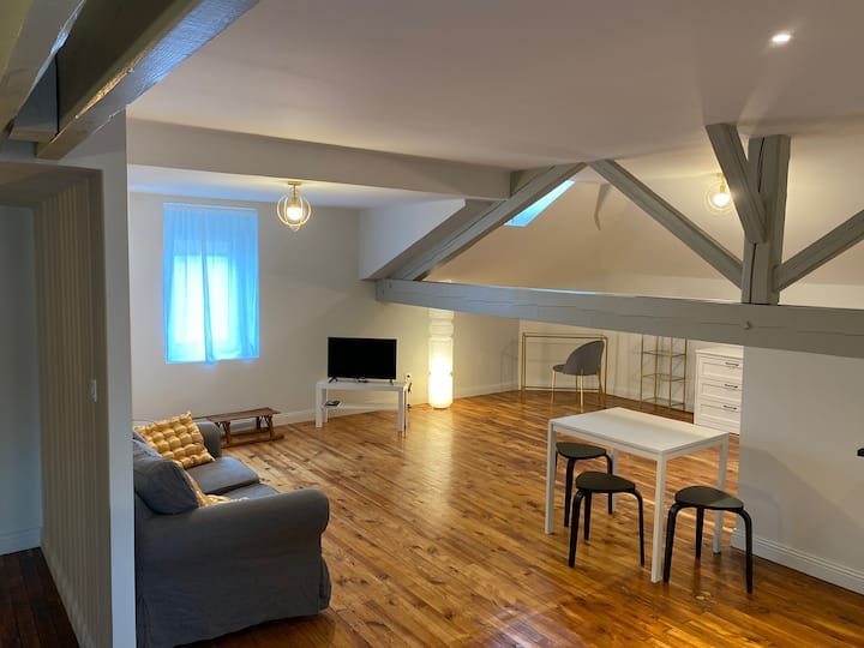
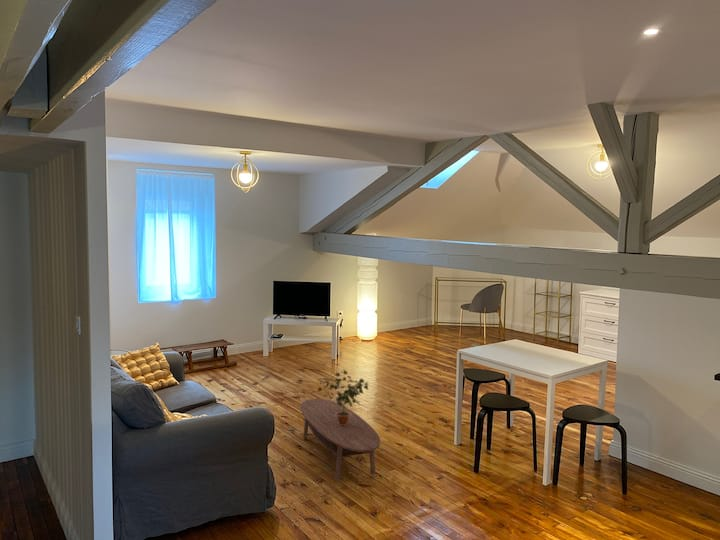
+ coffee table (336, 438)
+ potted plant (343, 397)
